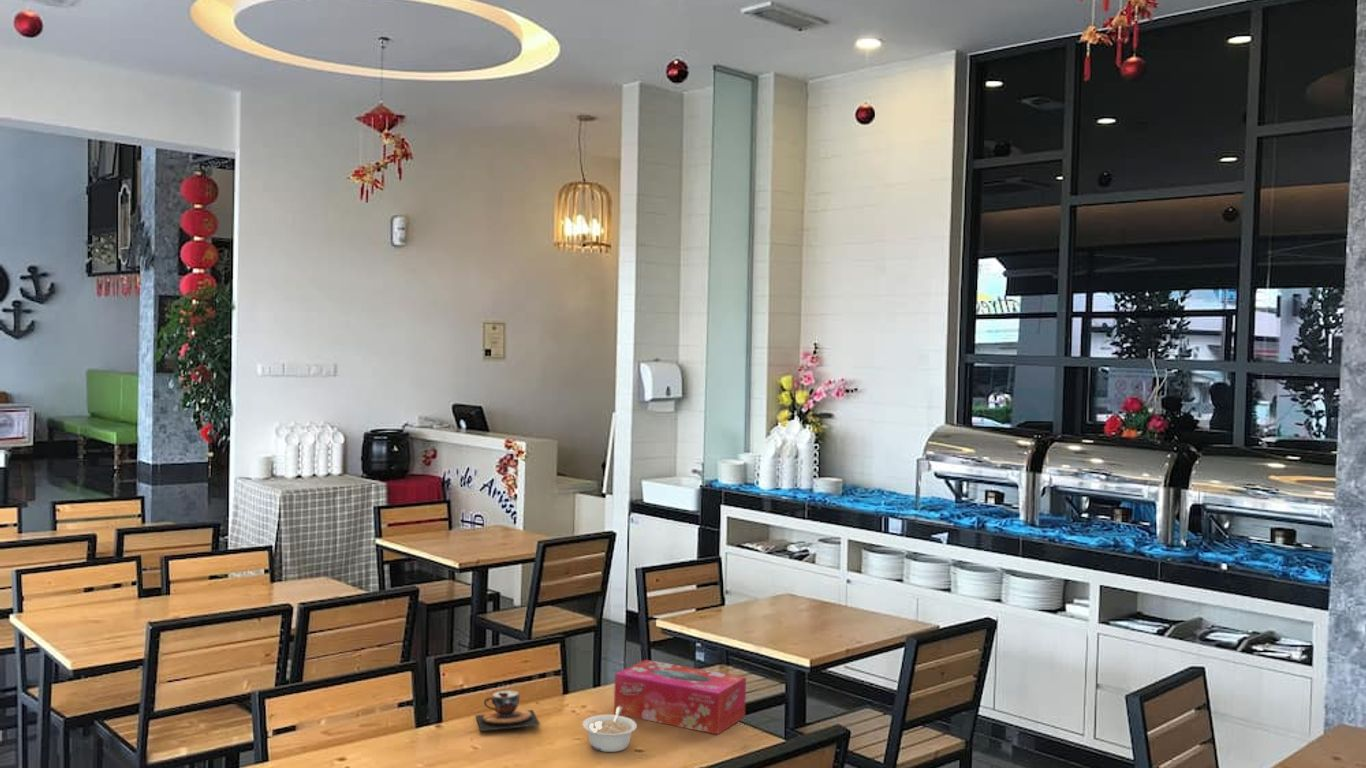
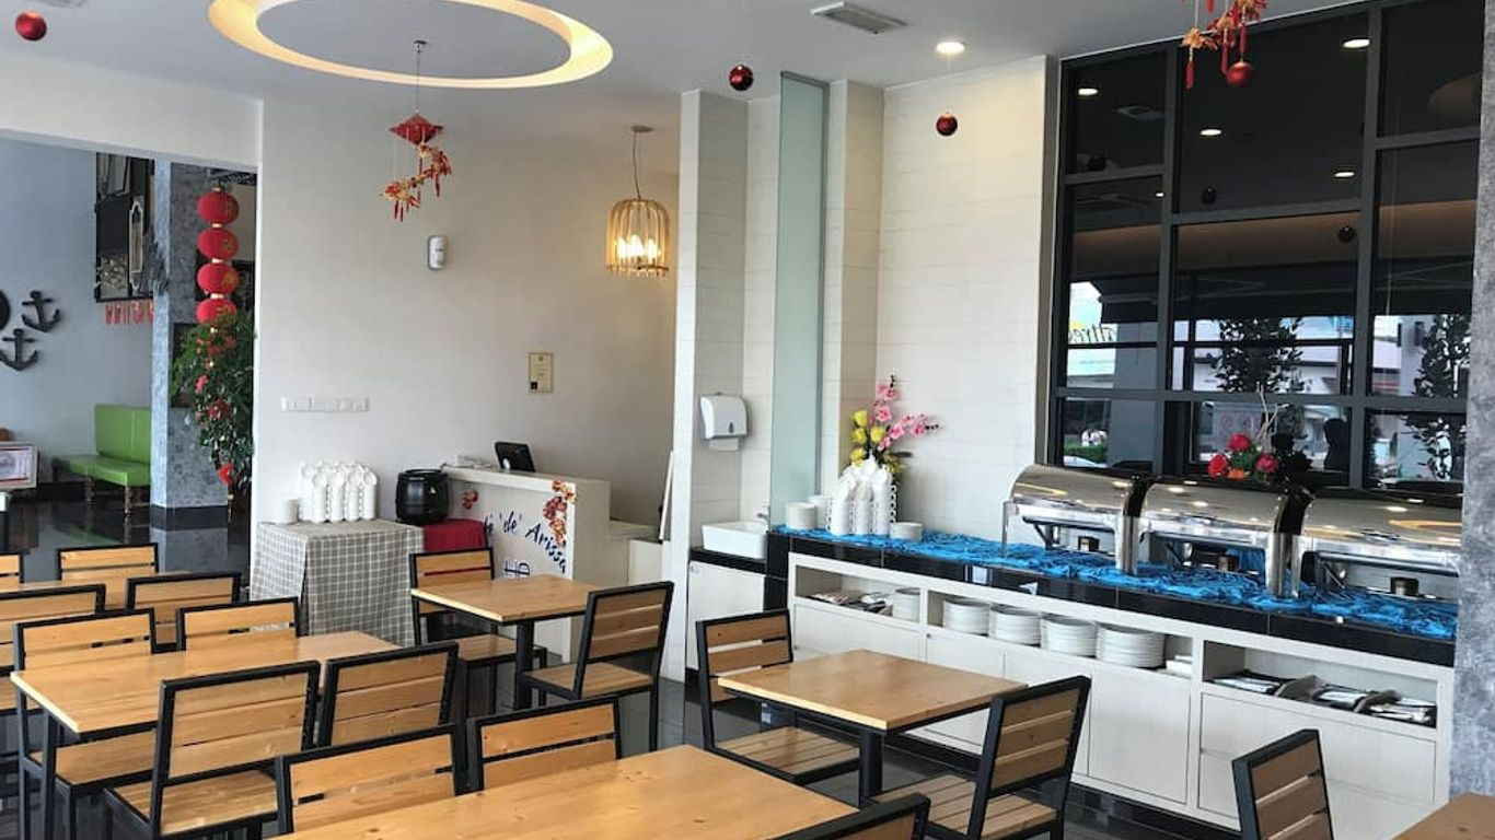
- legume (608, 731)
- tissue box (679, 695)
- teacup (507, 708)
